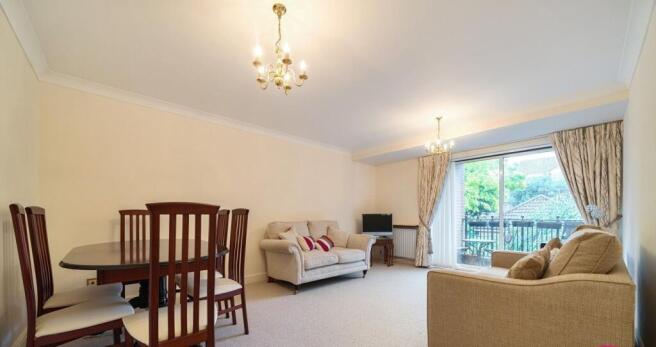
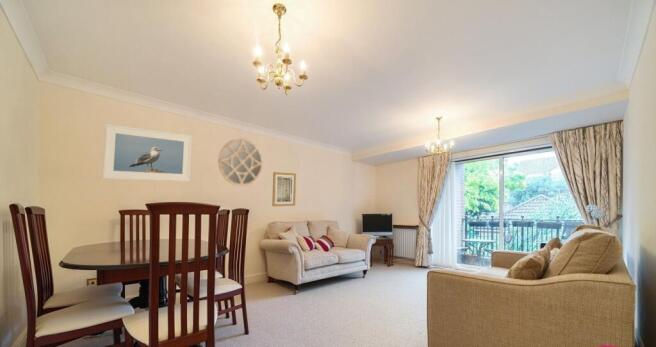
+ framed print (151, 155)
+ home mirror (241, 162)
+ wall art (284, 189)
